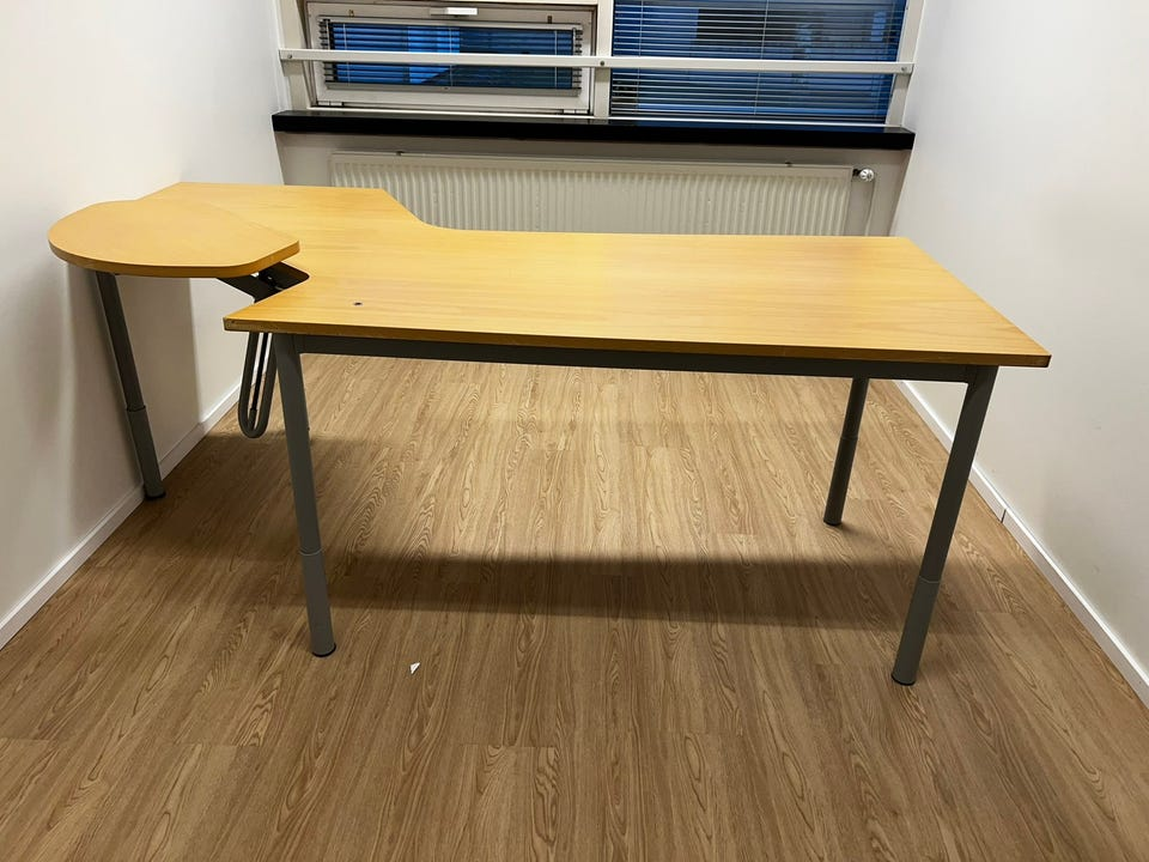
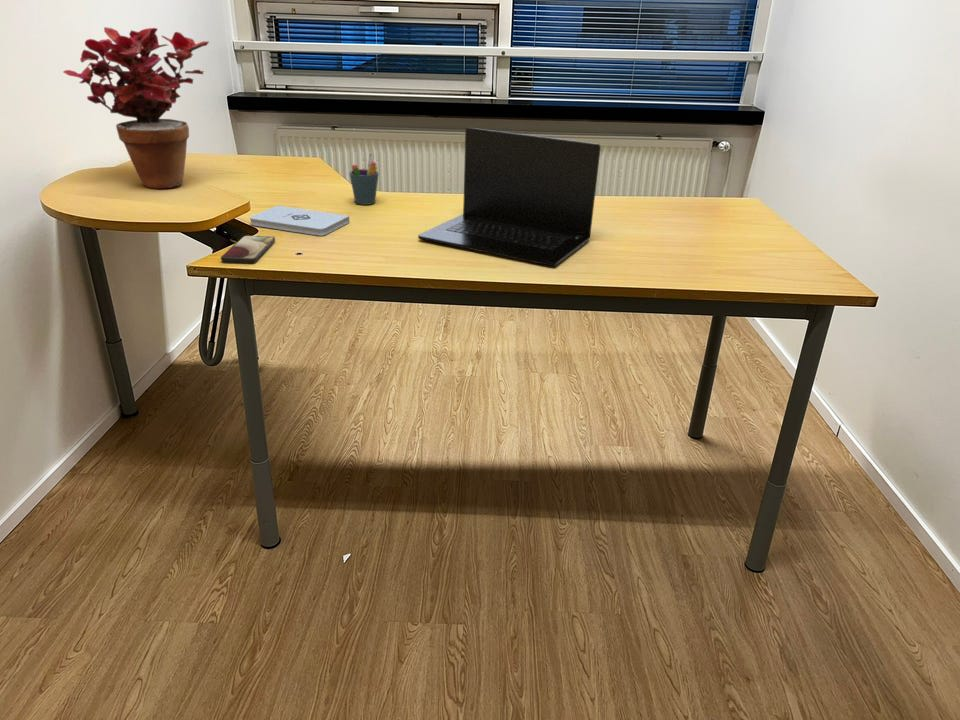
+ potted plant (143, 108)
+ laptop (507, 192)
+ notepad (299, 220)
+ pen holder (364, 179)
+ smartphone (249, 248)
